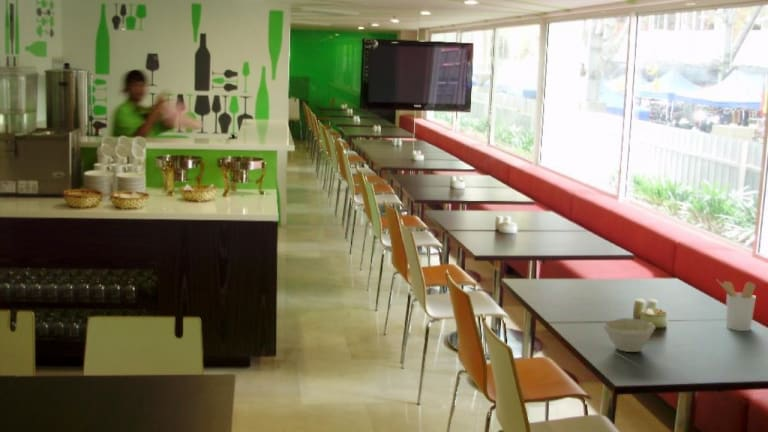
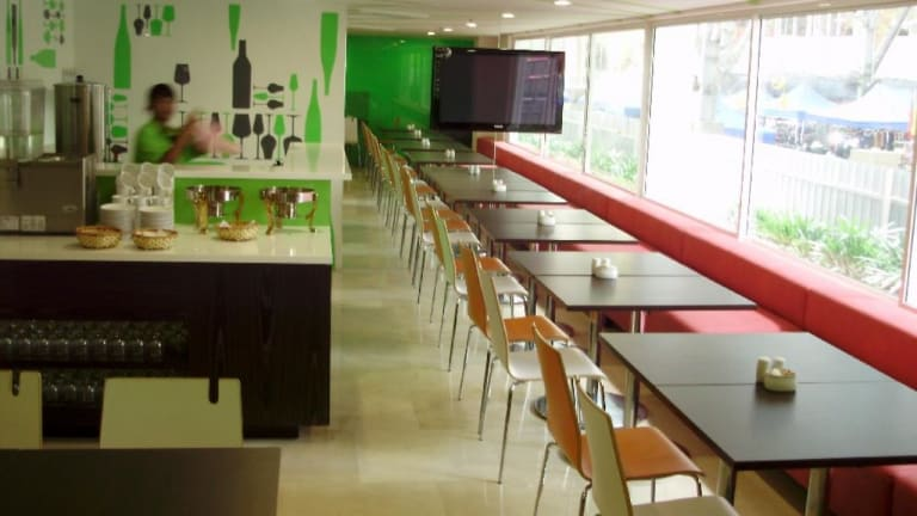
- bowl (628, 336)
- utensil holder (733, 303)
